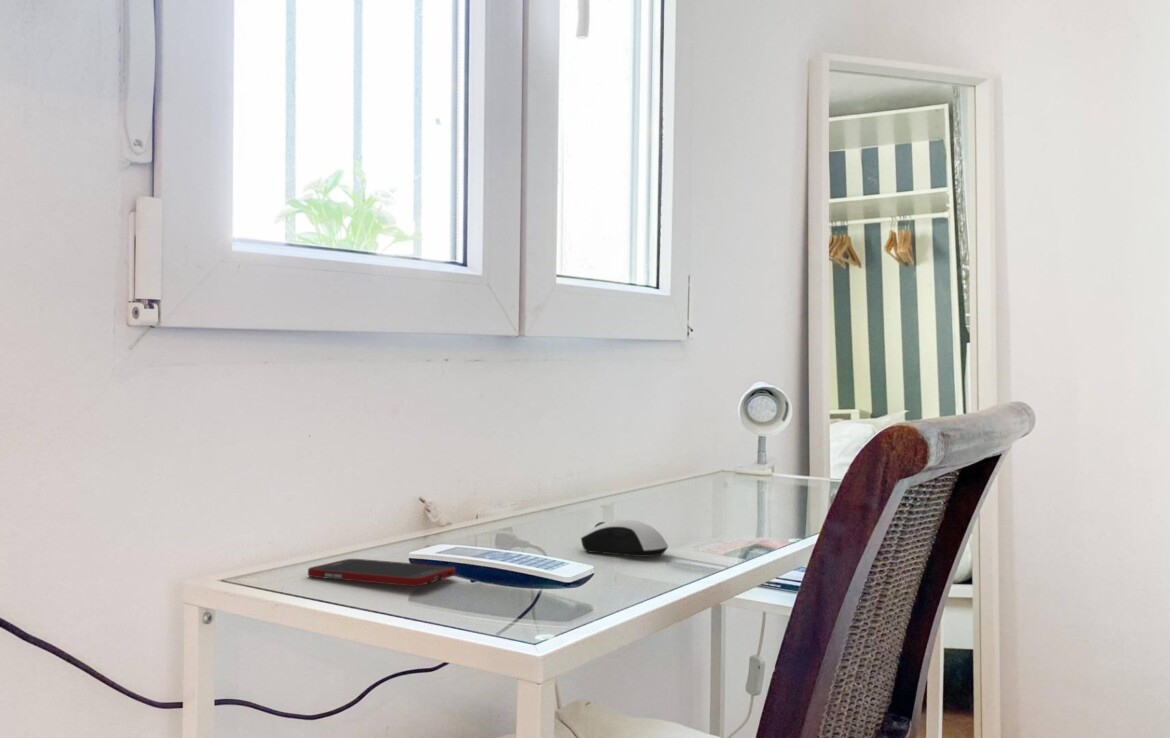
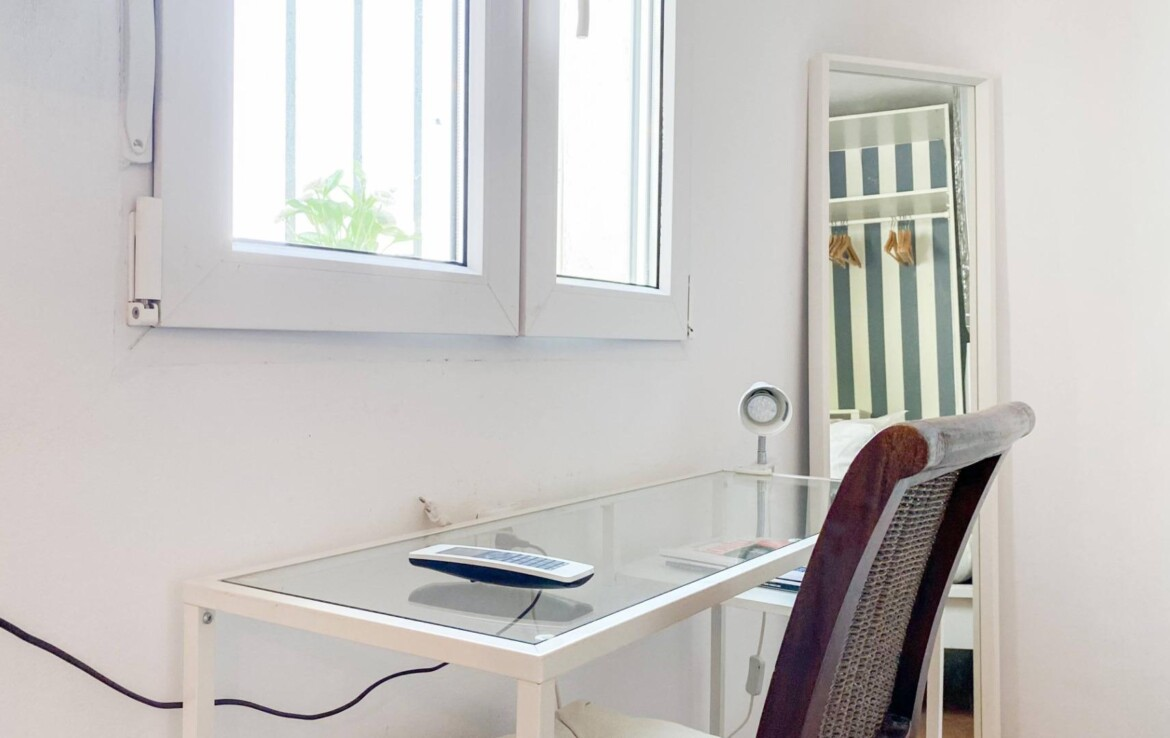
- computer mouse (624, 535)
- cell phone (381, 572)
